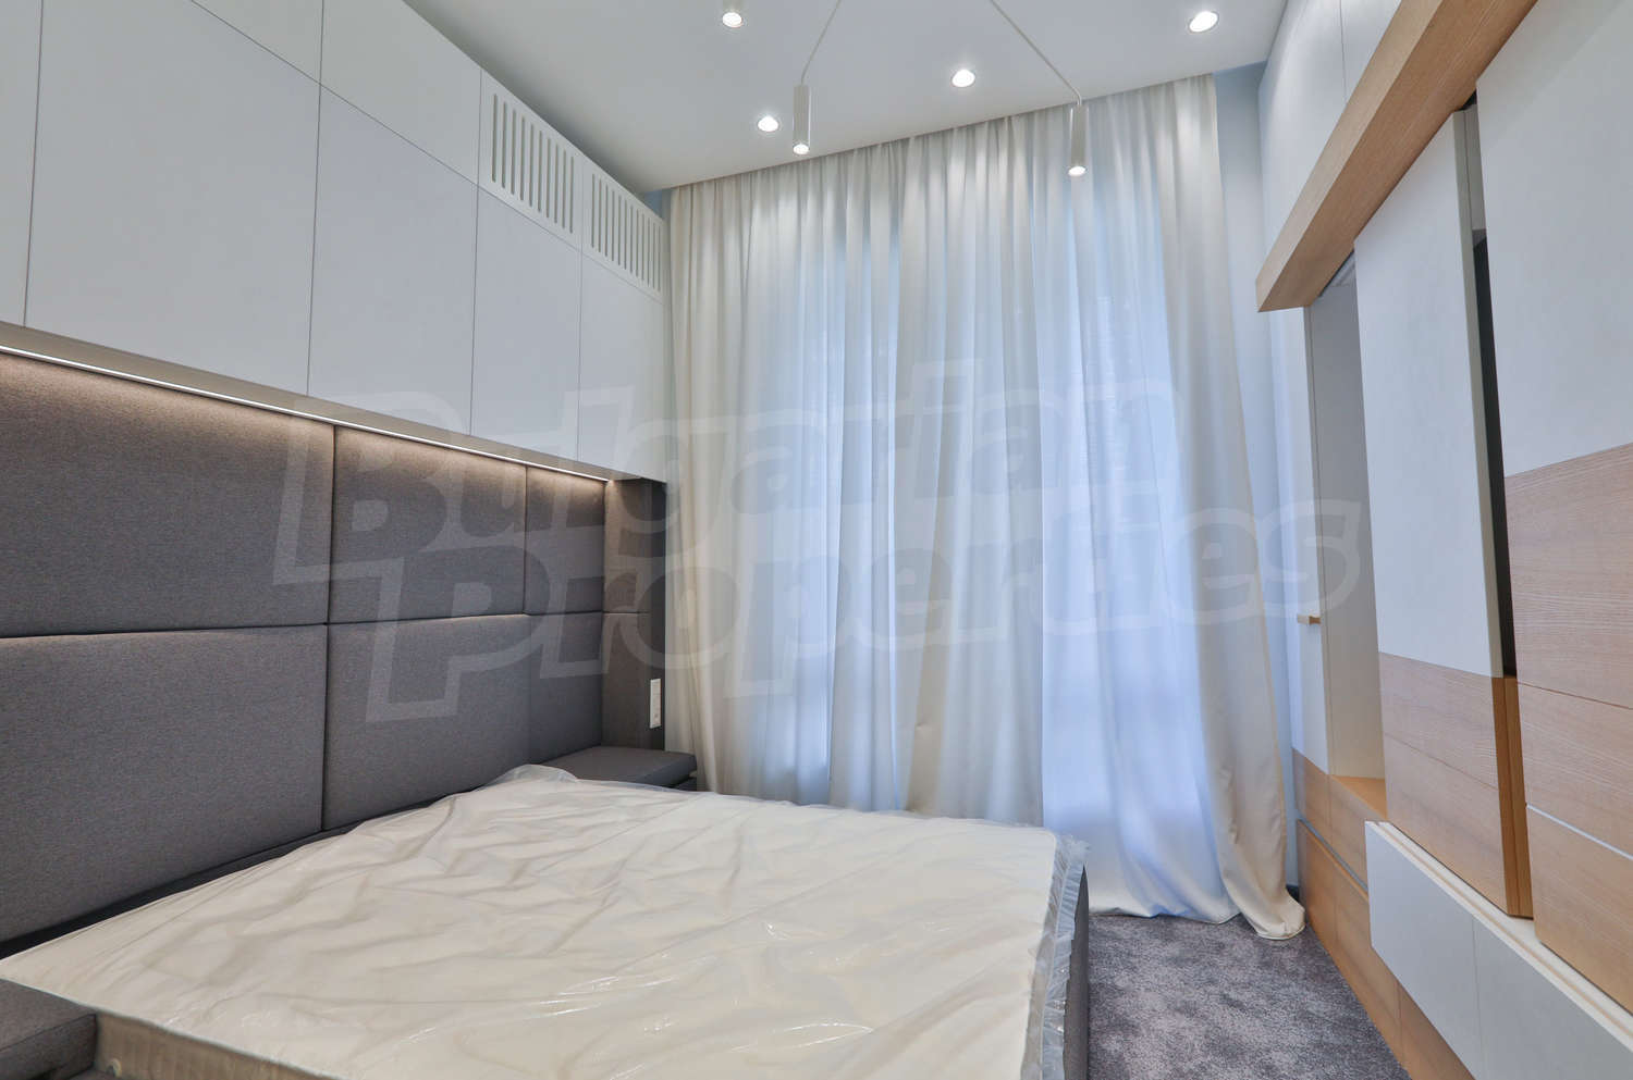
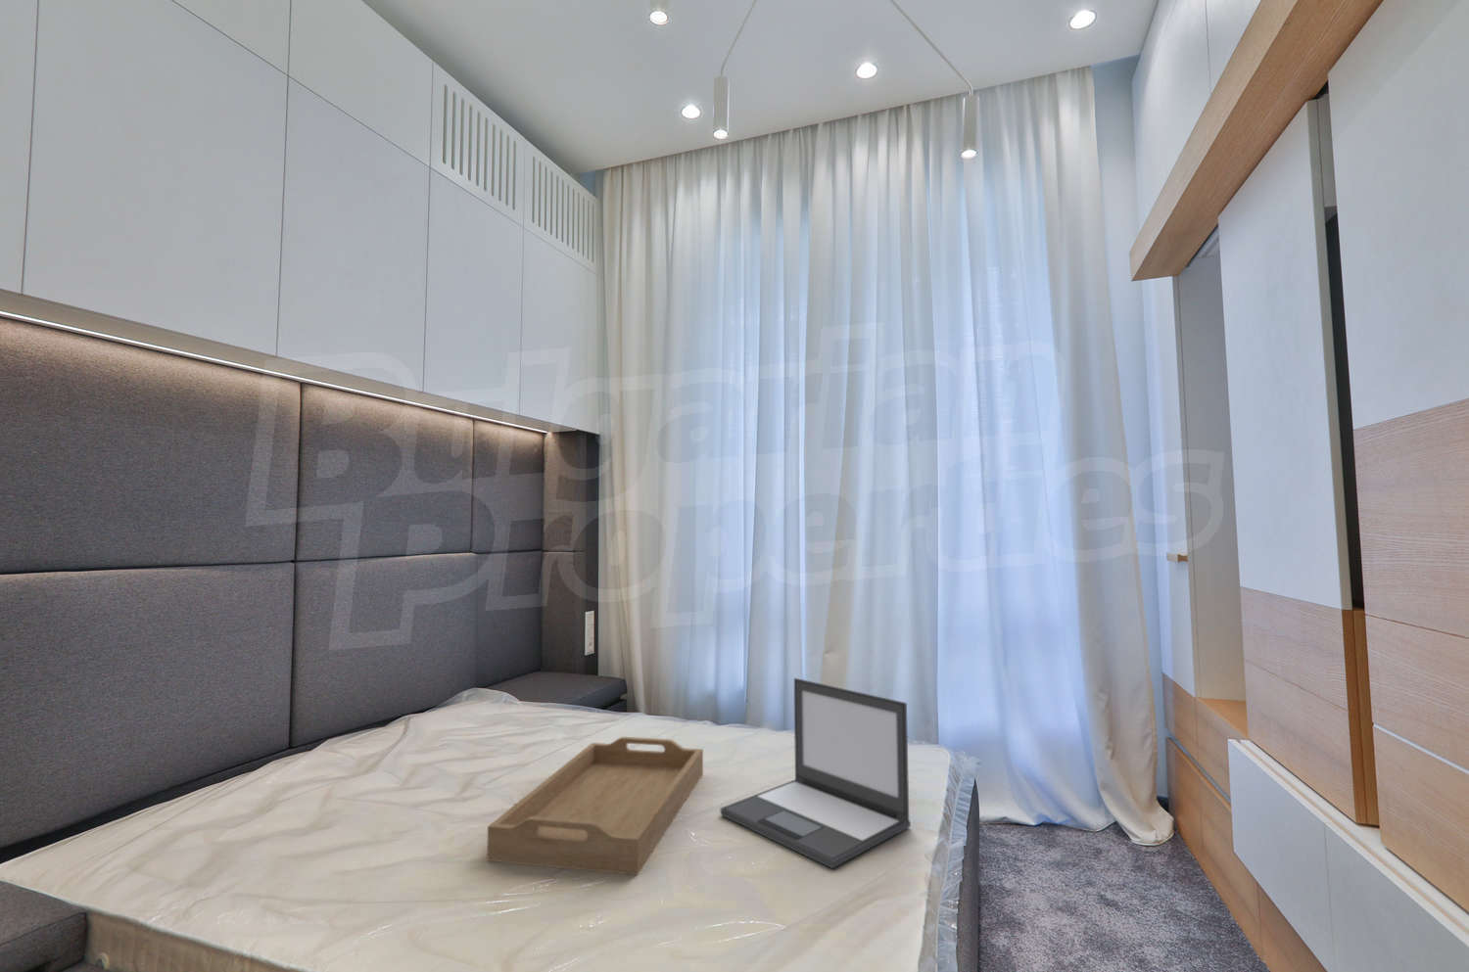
+ laptop (812, 759)
+ serving tray (610, 792)
